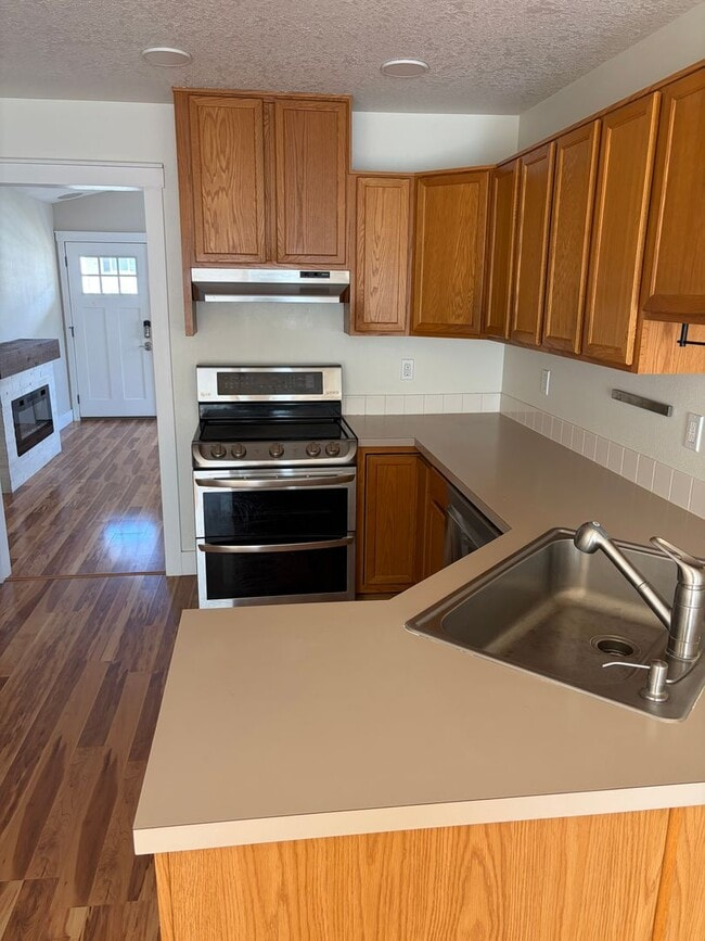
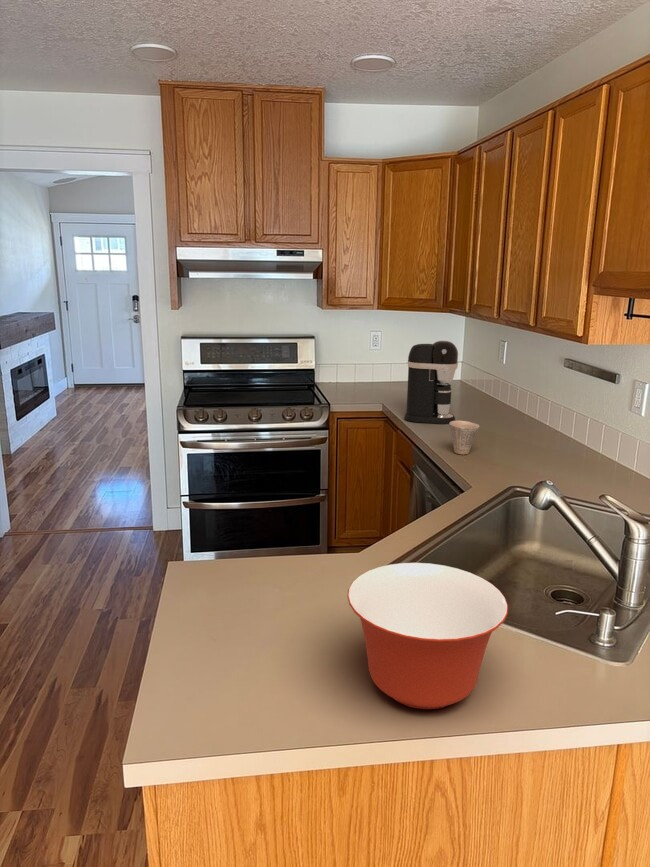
+ coffee maker (431, 380)
+ mixing bowl (423, 641)
+ cup (463, 438)
